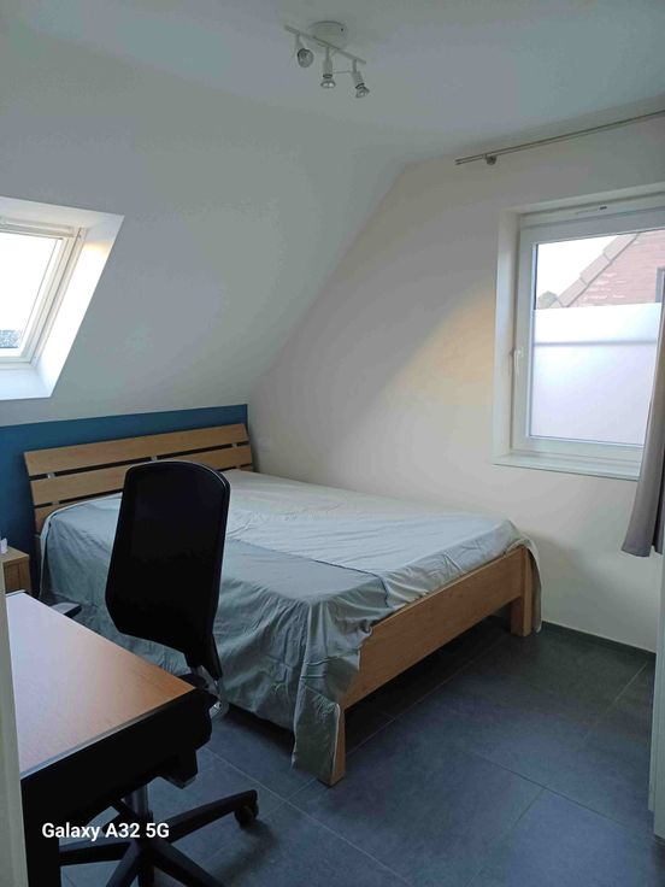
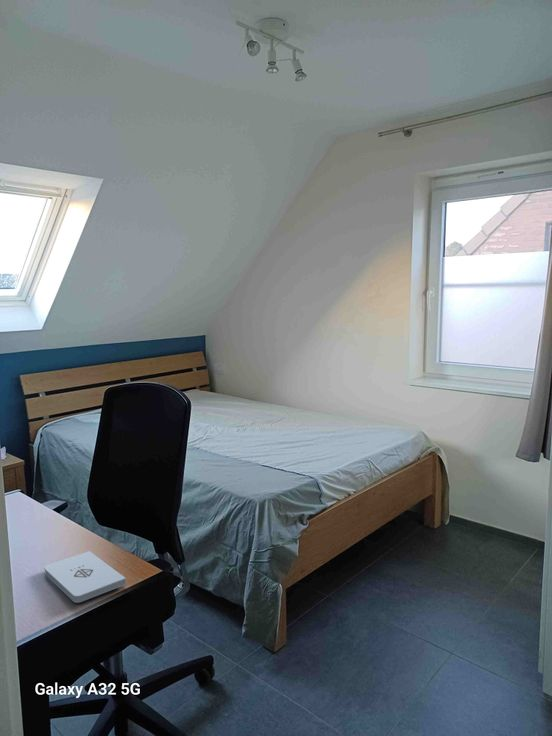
+ notepad (83, 575)
